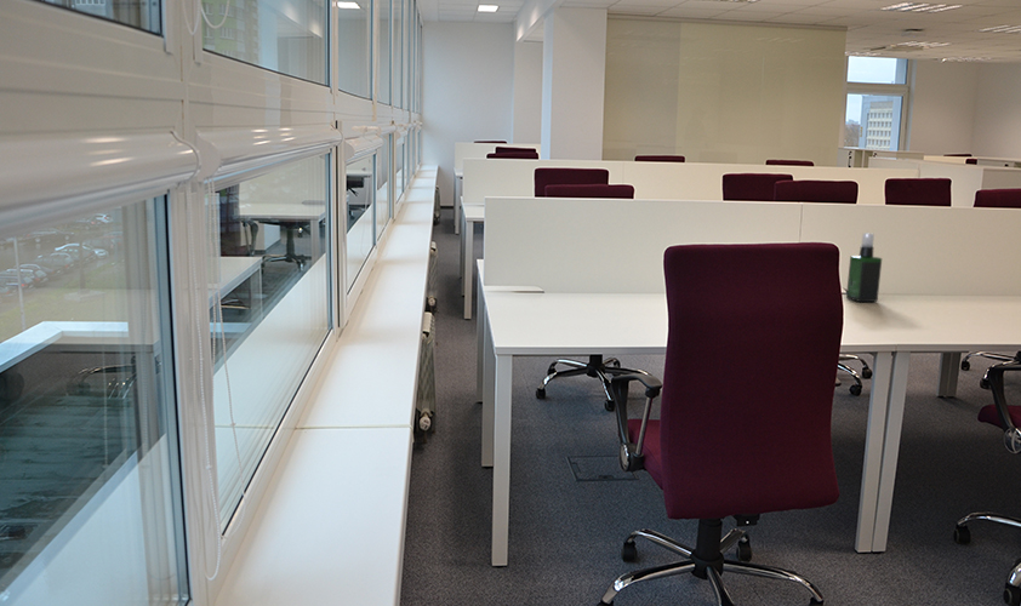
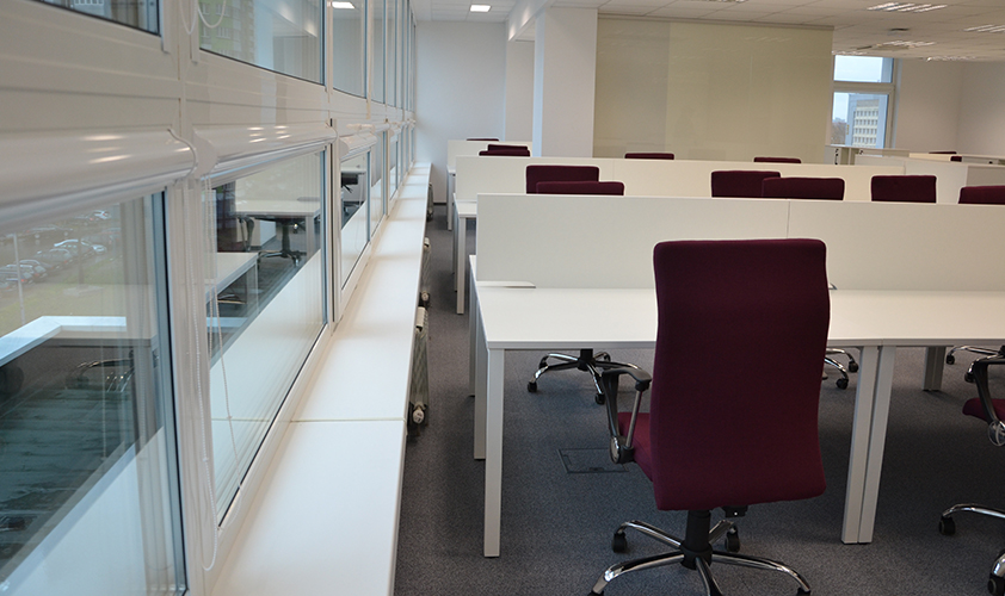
- spray bottle (865, 267)
